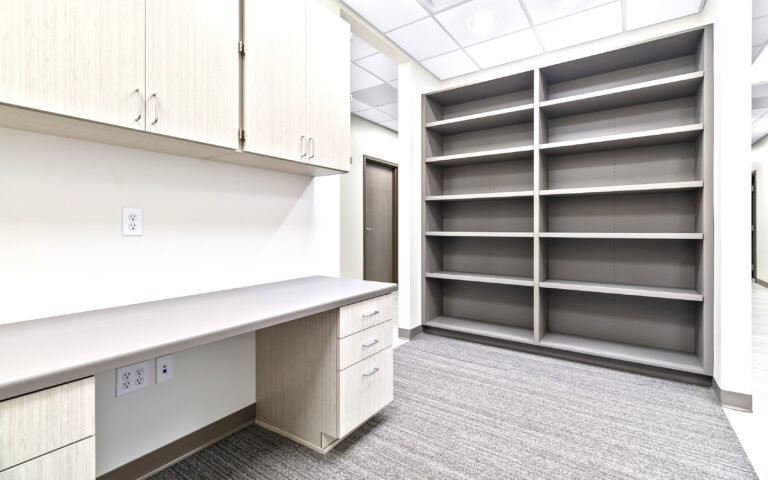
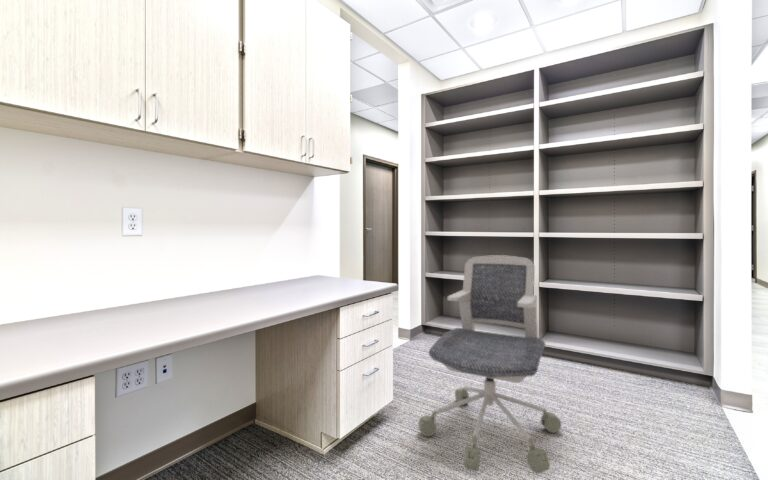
+ office chair (489, 345)
